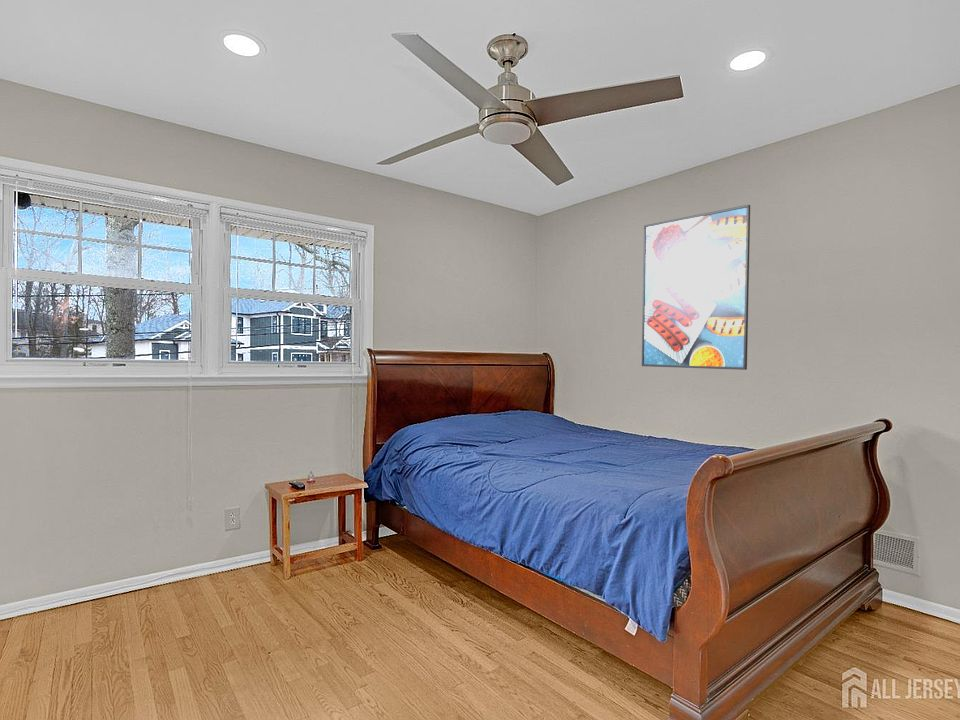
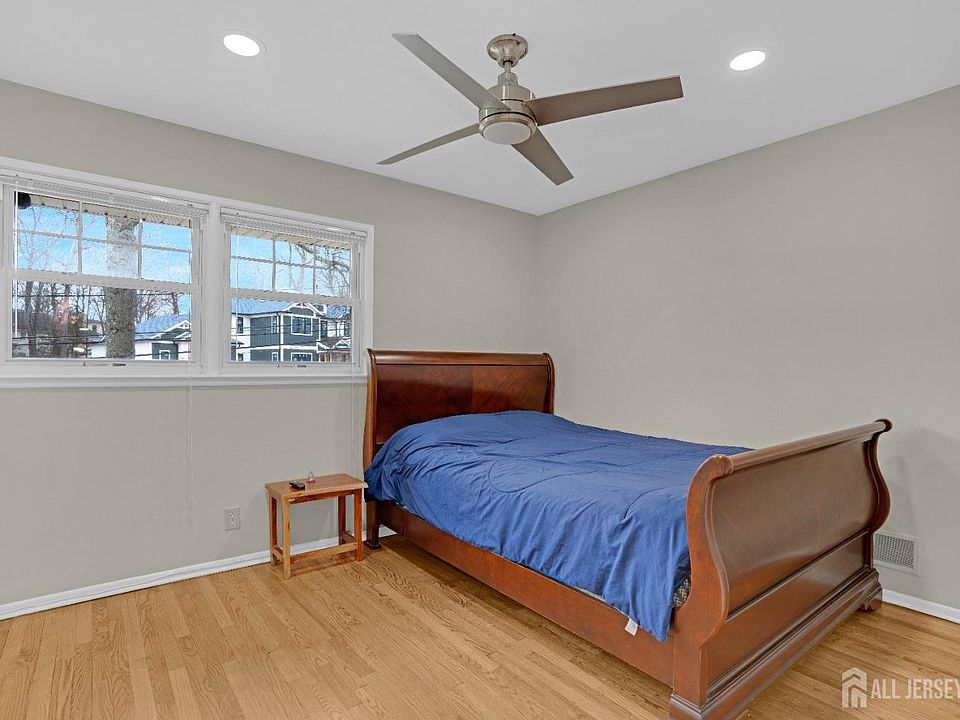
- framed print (691, 292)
